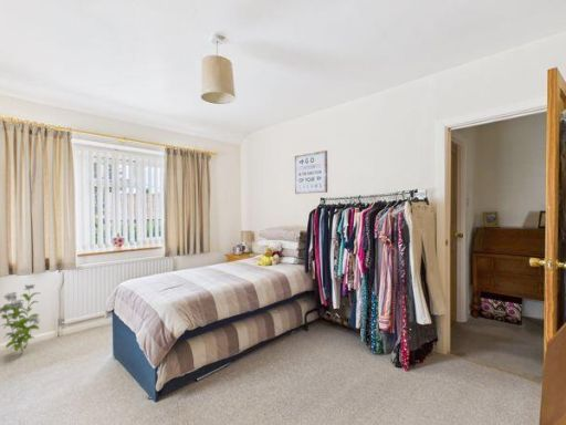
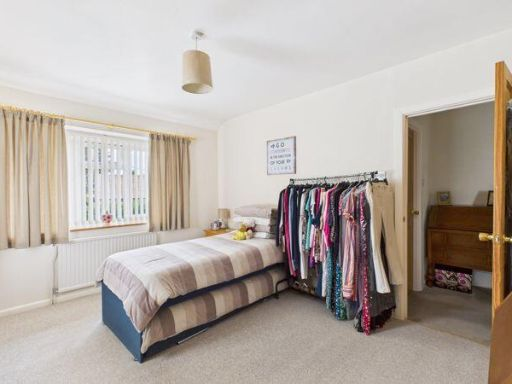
- decorative plant (20, 320)
